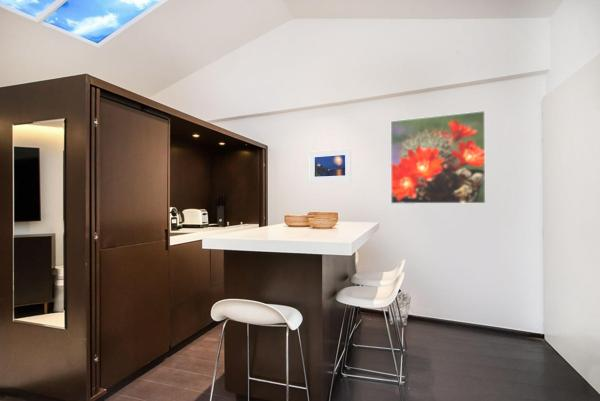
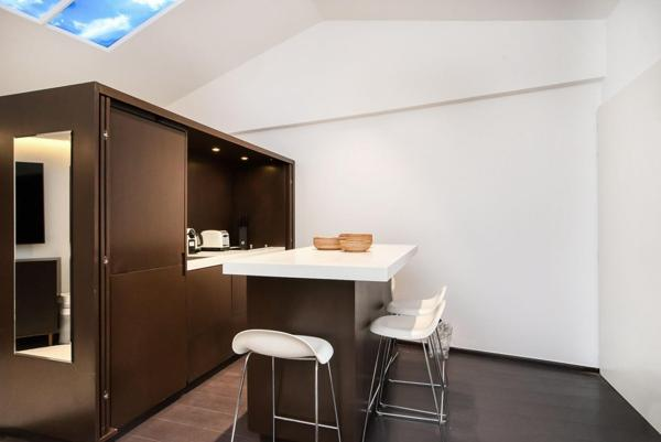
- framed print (435, 160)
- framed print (329, 166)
